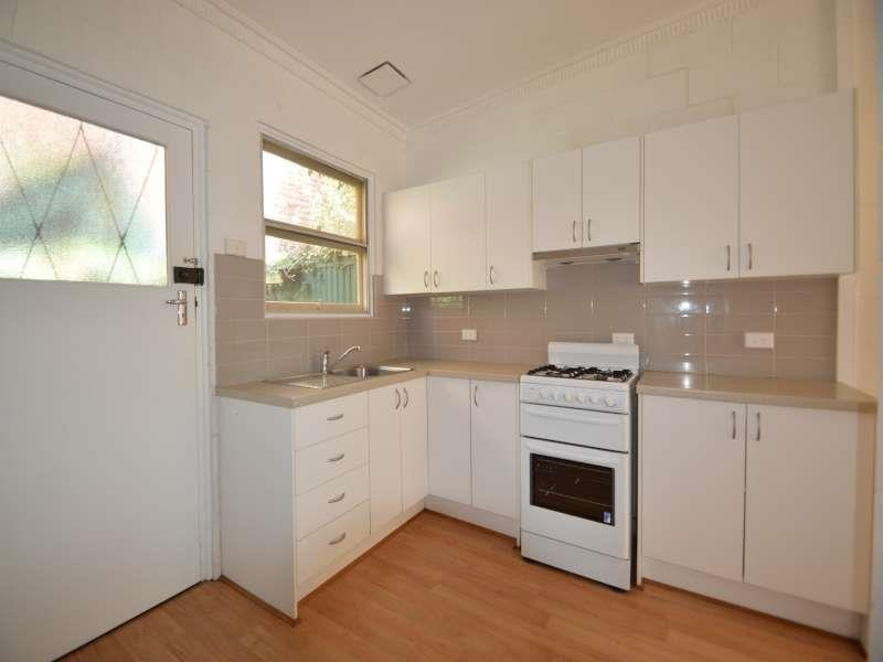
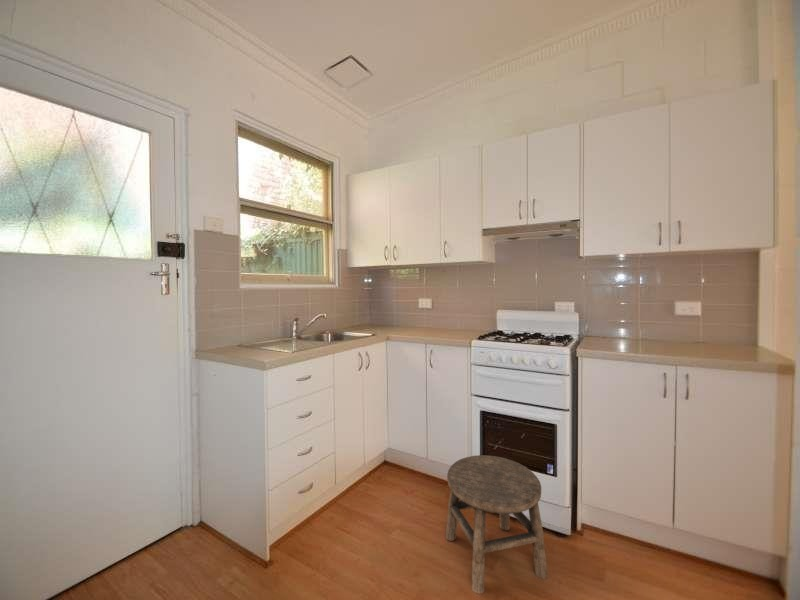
+ stool (492, 512)
